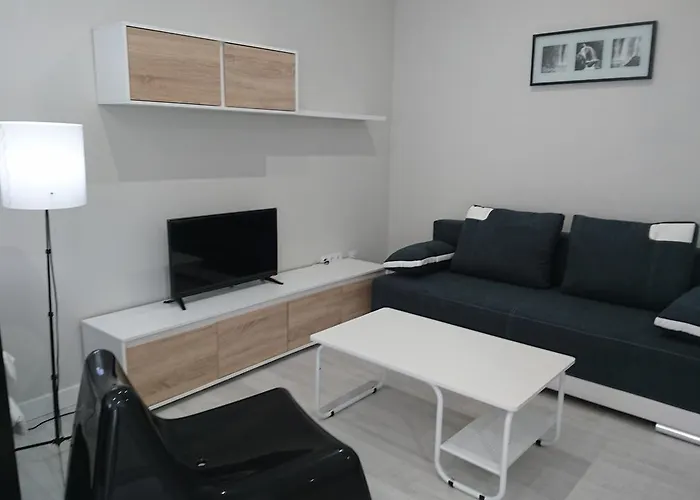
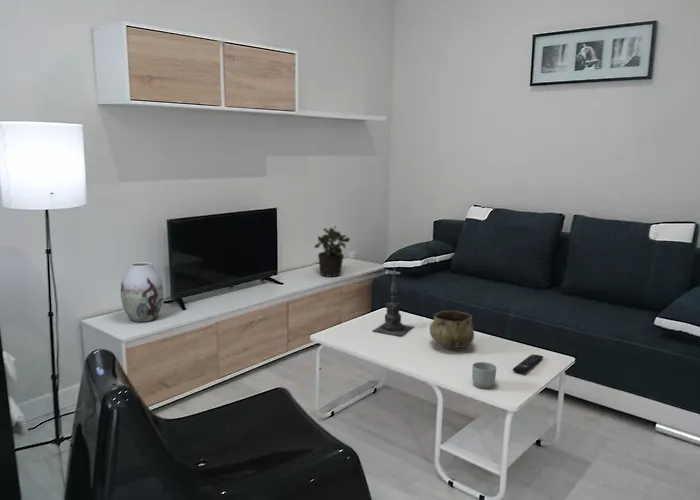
+ remote control (528, 363)
+ mug (486, 374)
+ decorative bowl (452, 331)
+ candle holder (394, 296)
+ vase (142, 291)
+ potted plant (332, 250)
